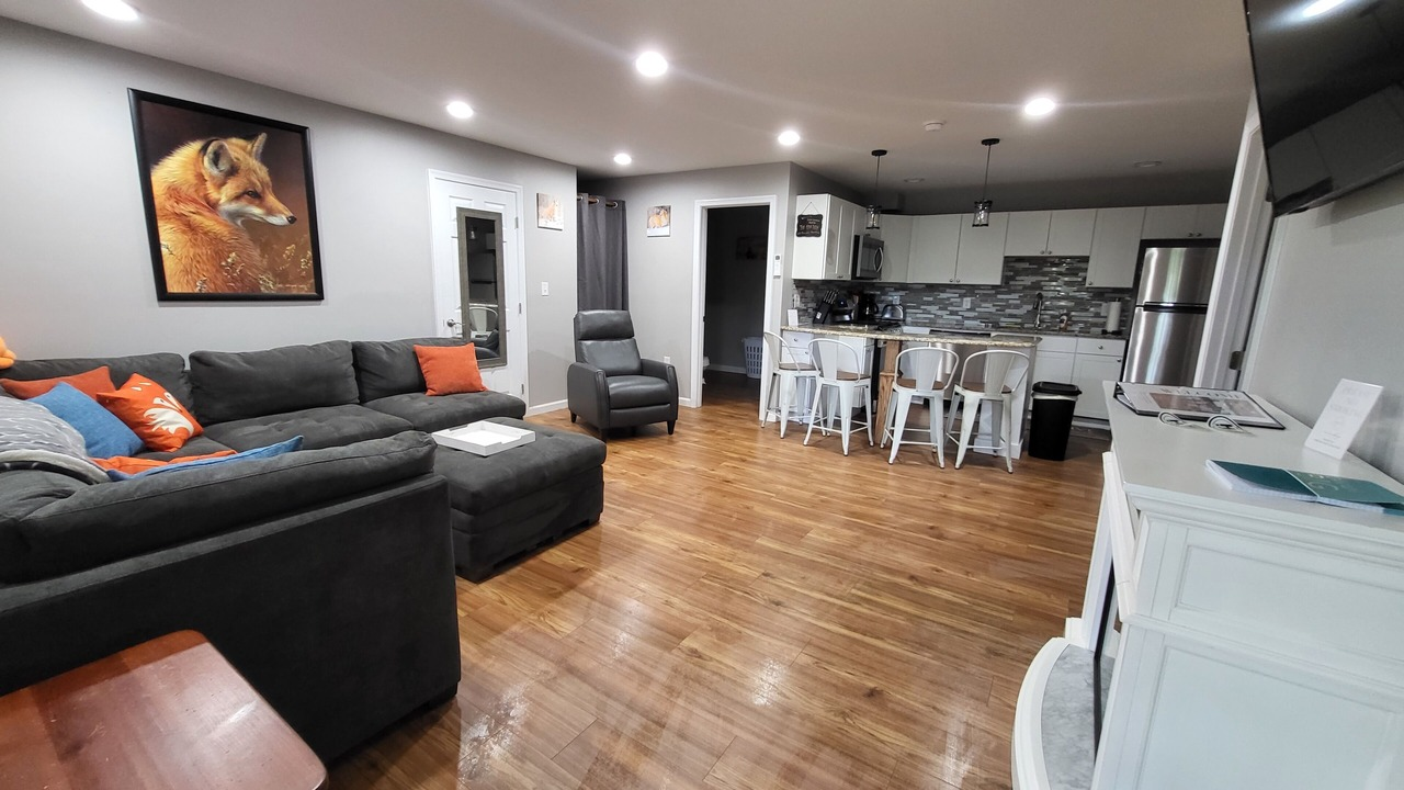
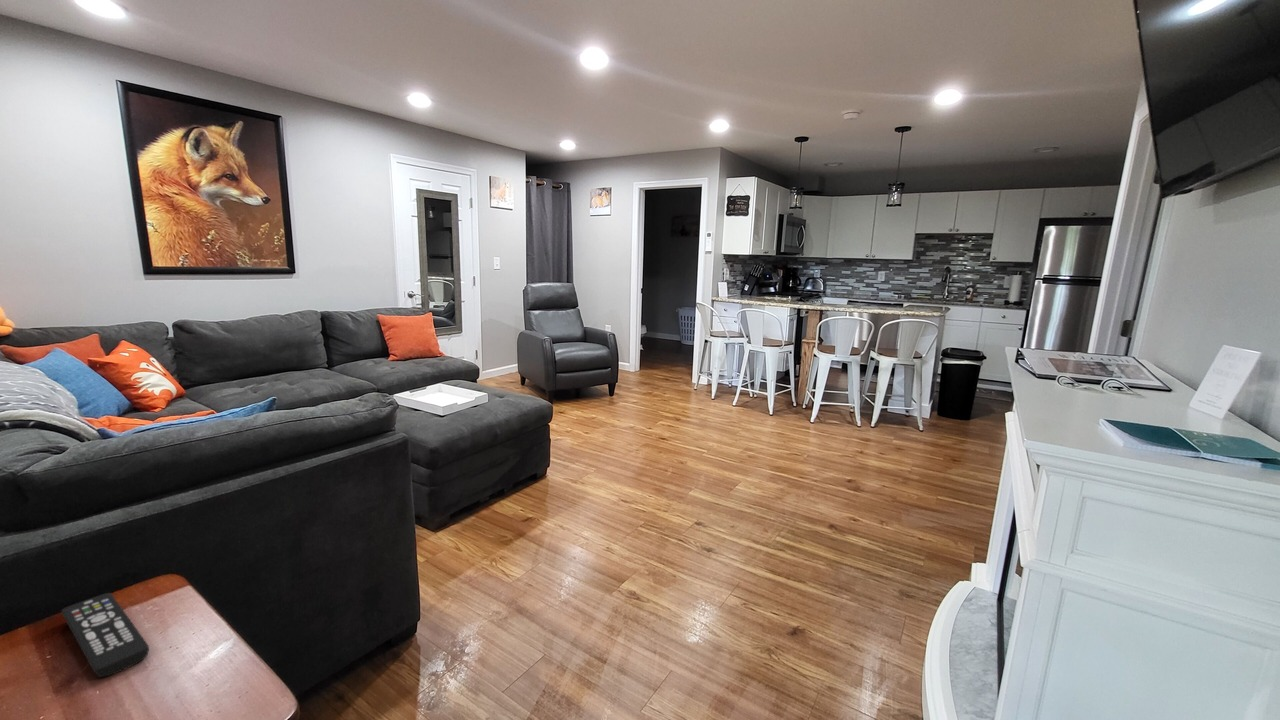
+ remote control (104, 632)
